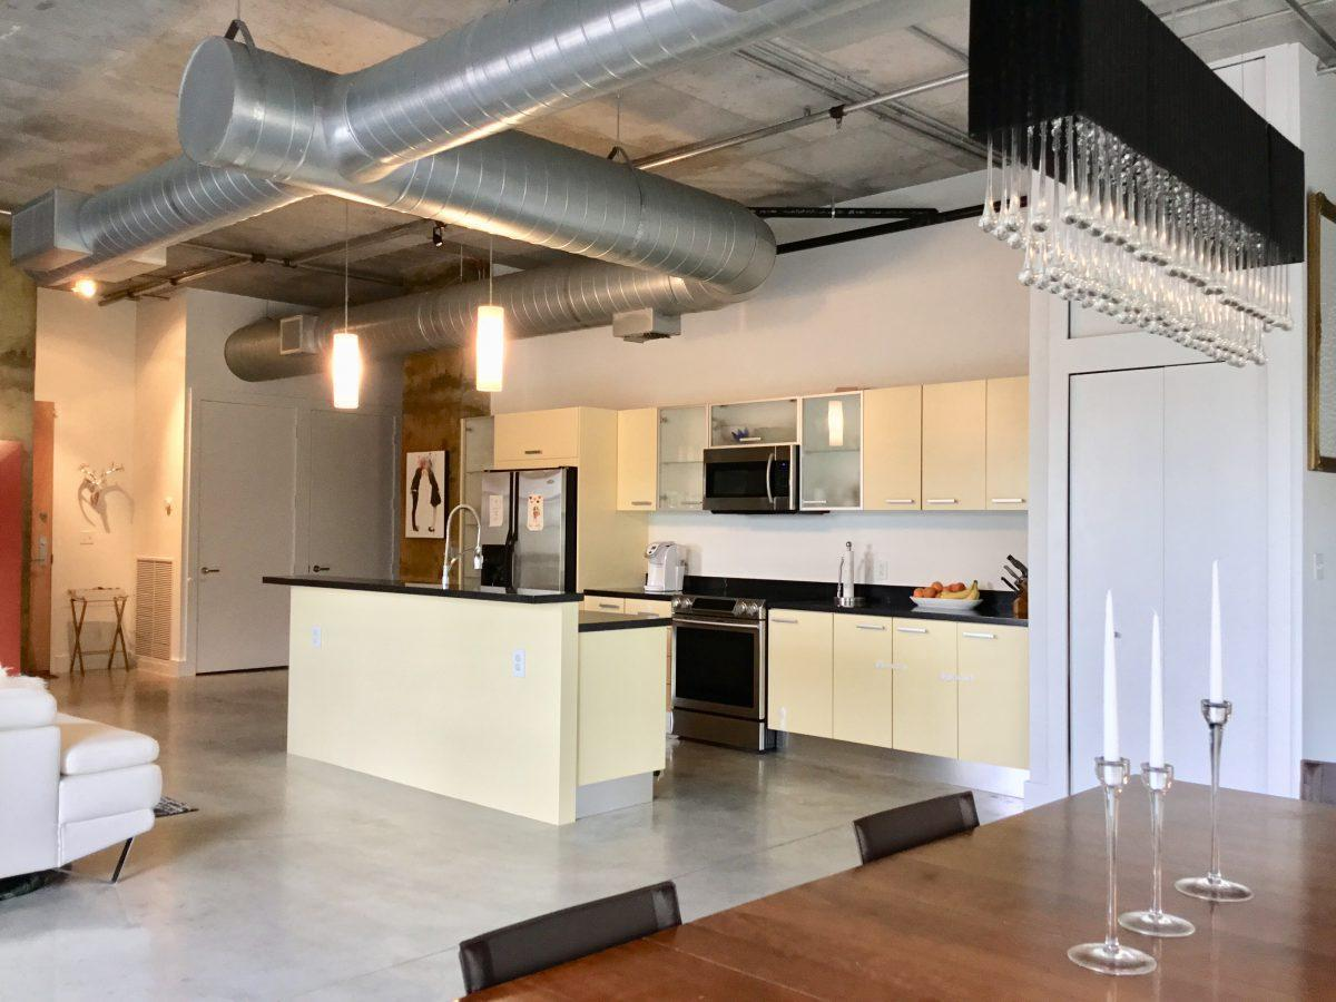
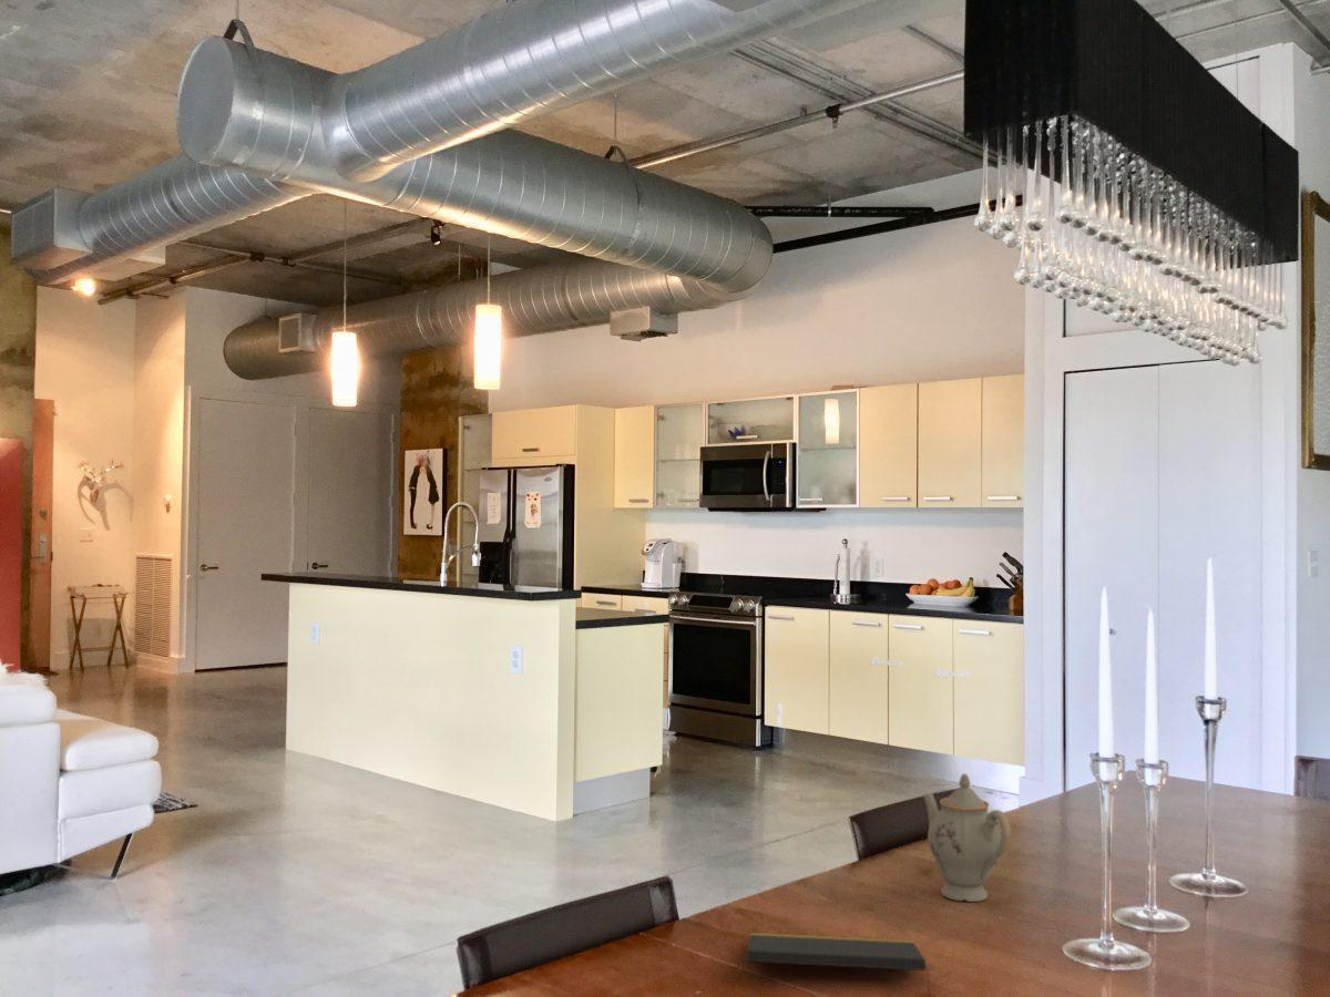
+ chinaware (963, 833)
+ notepad (832, 950)
